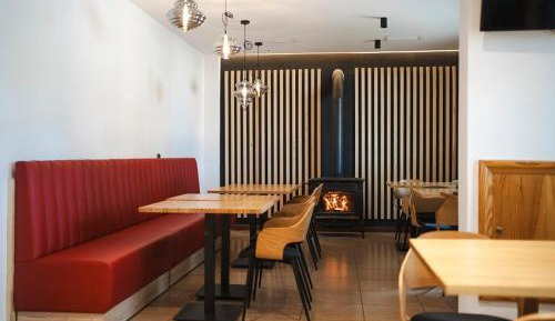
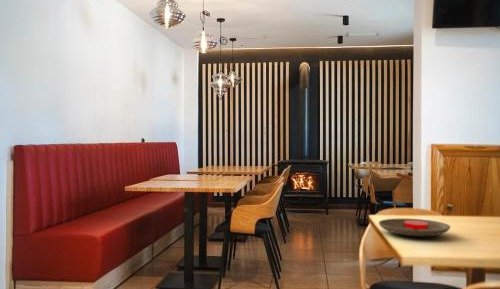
+ plate (413, 228)
